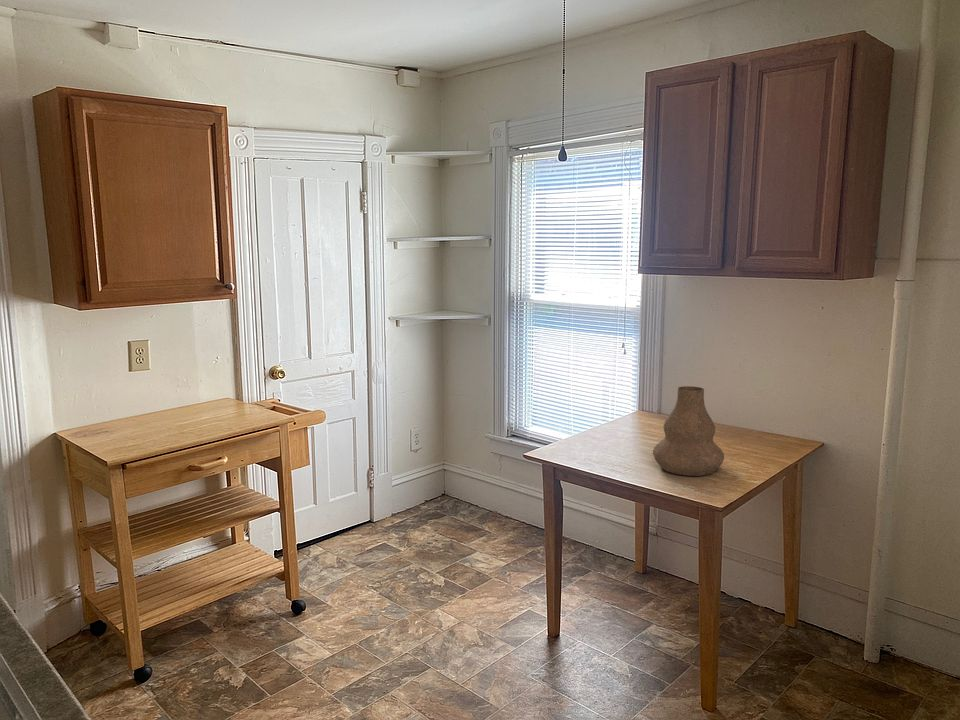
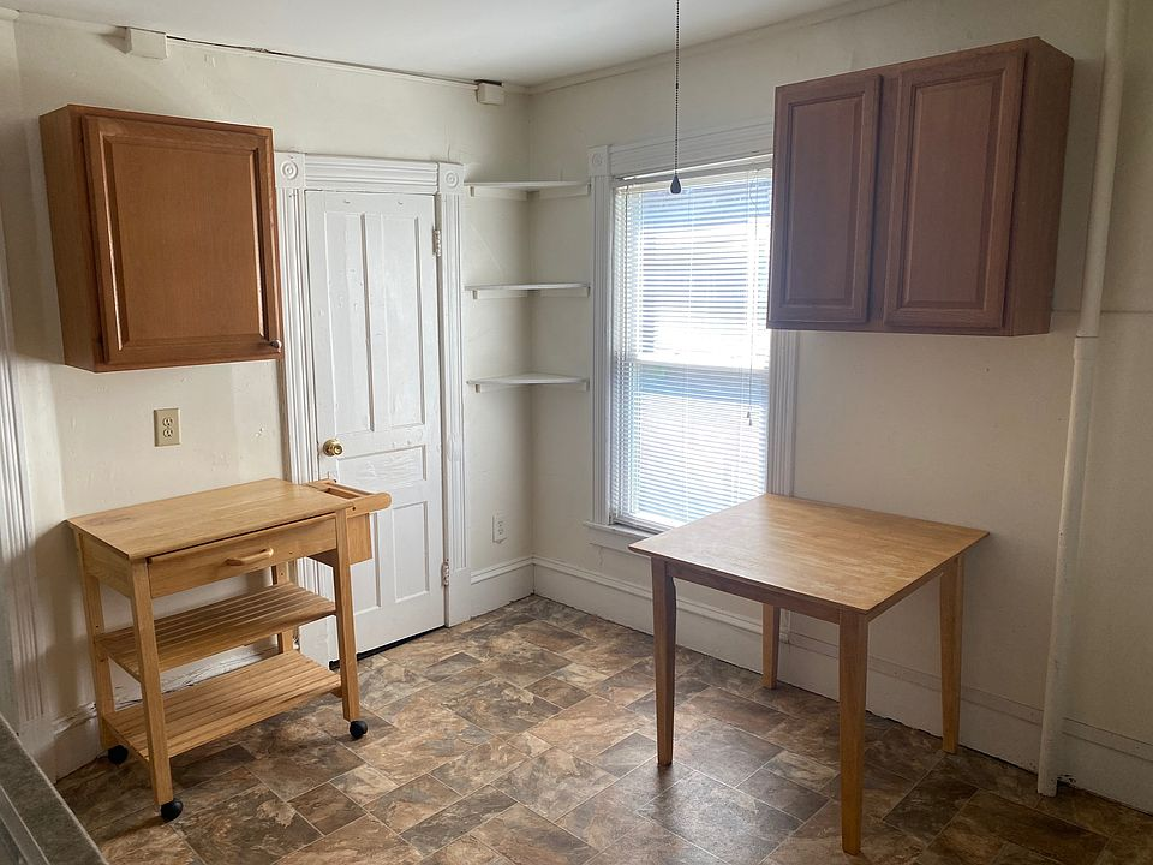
- vase (689, 428)
